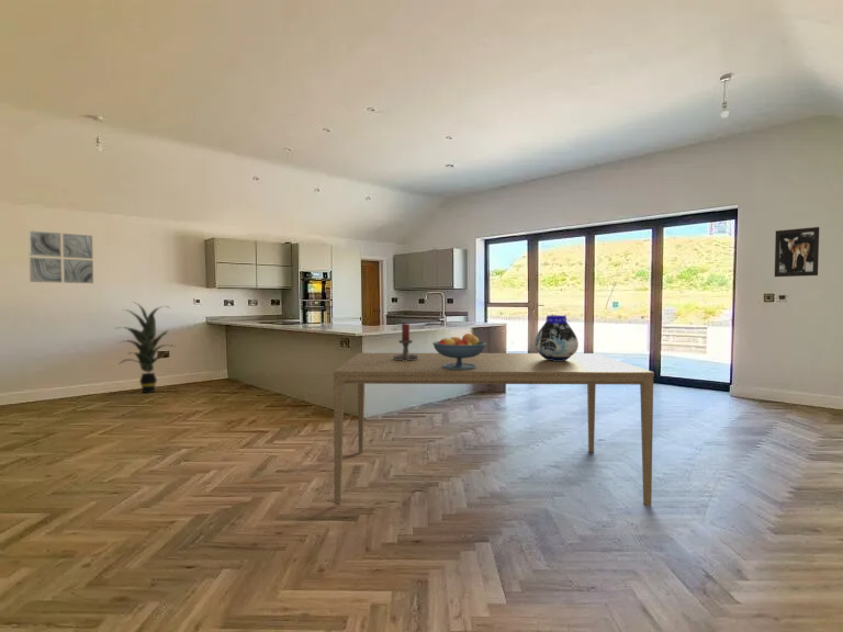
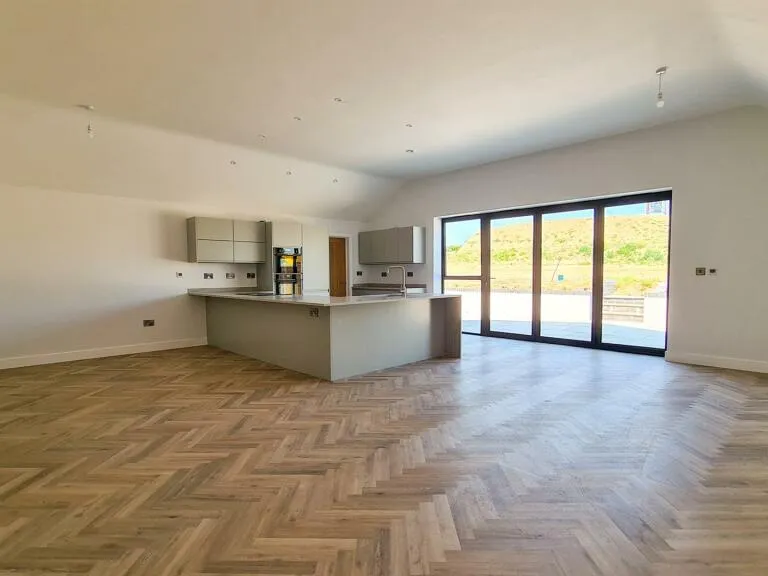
- indoor plant (143, 347)
- candle holder (406, 340)
- wall art (796, 252)
- fruit bowl (459, 350)
- wall art (63, 257)
- dining table (482, 383)
- vase (555, 337)
